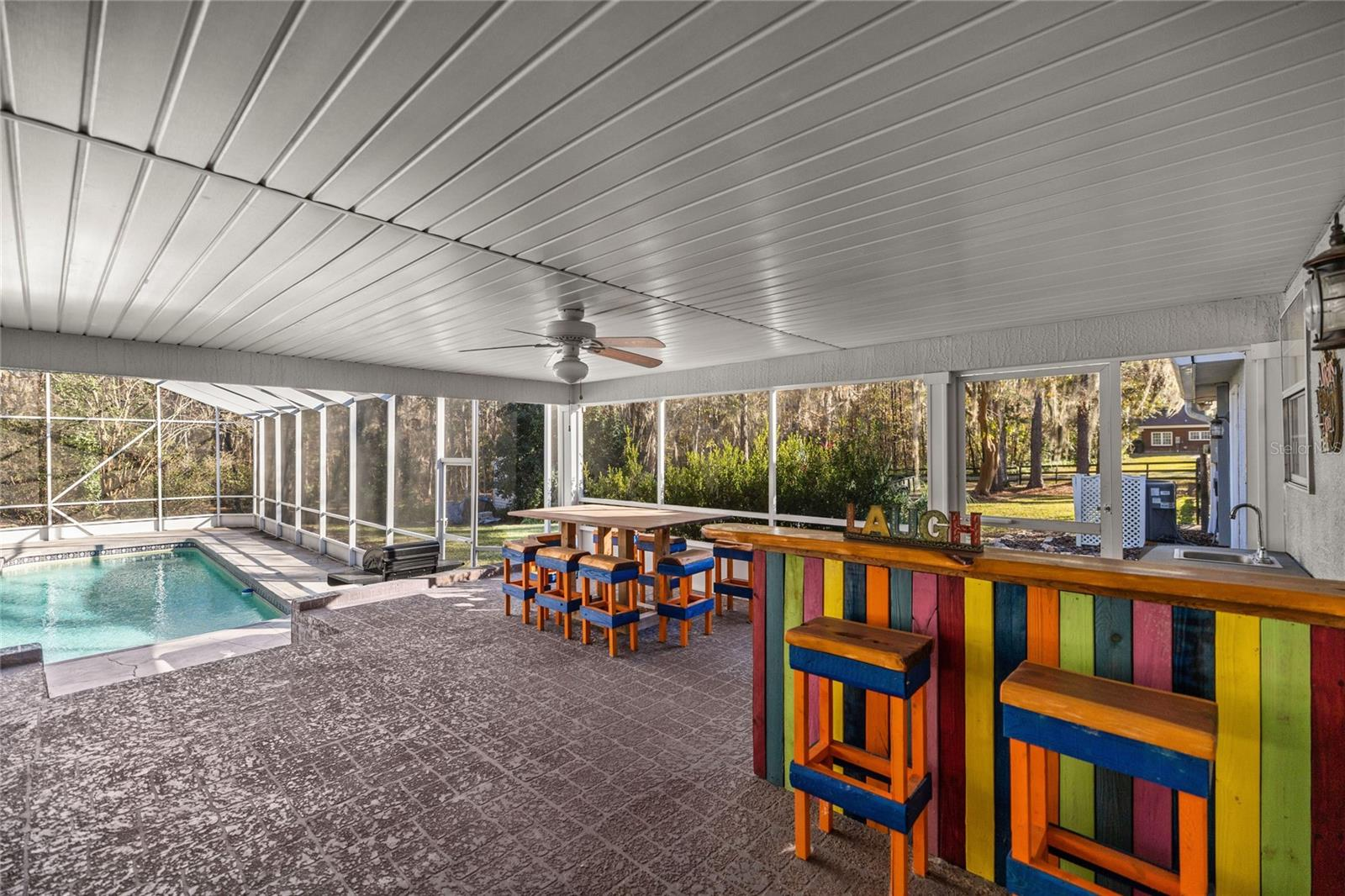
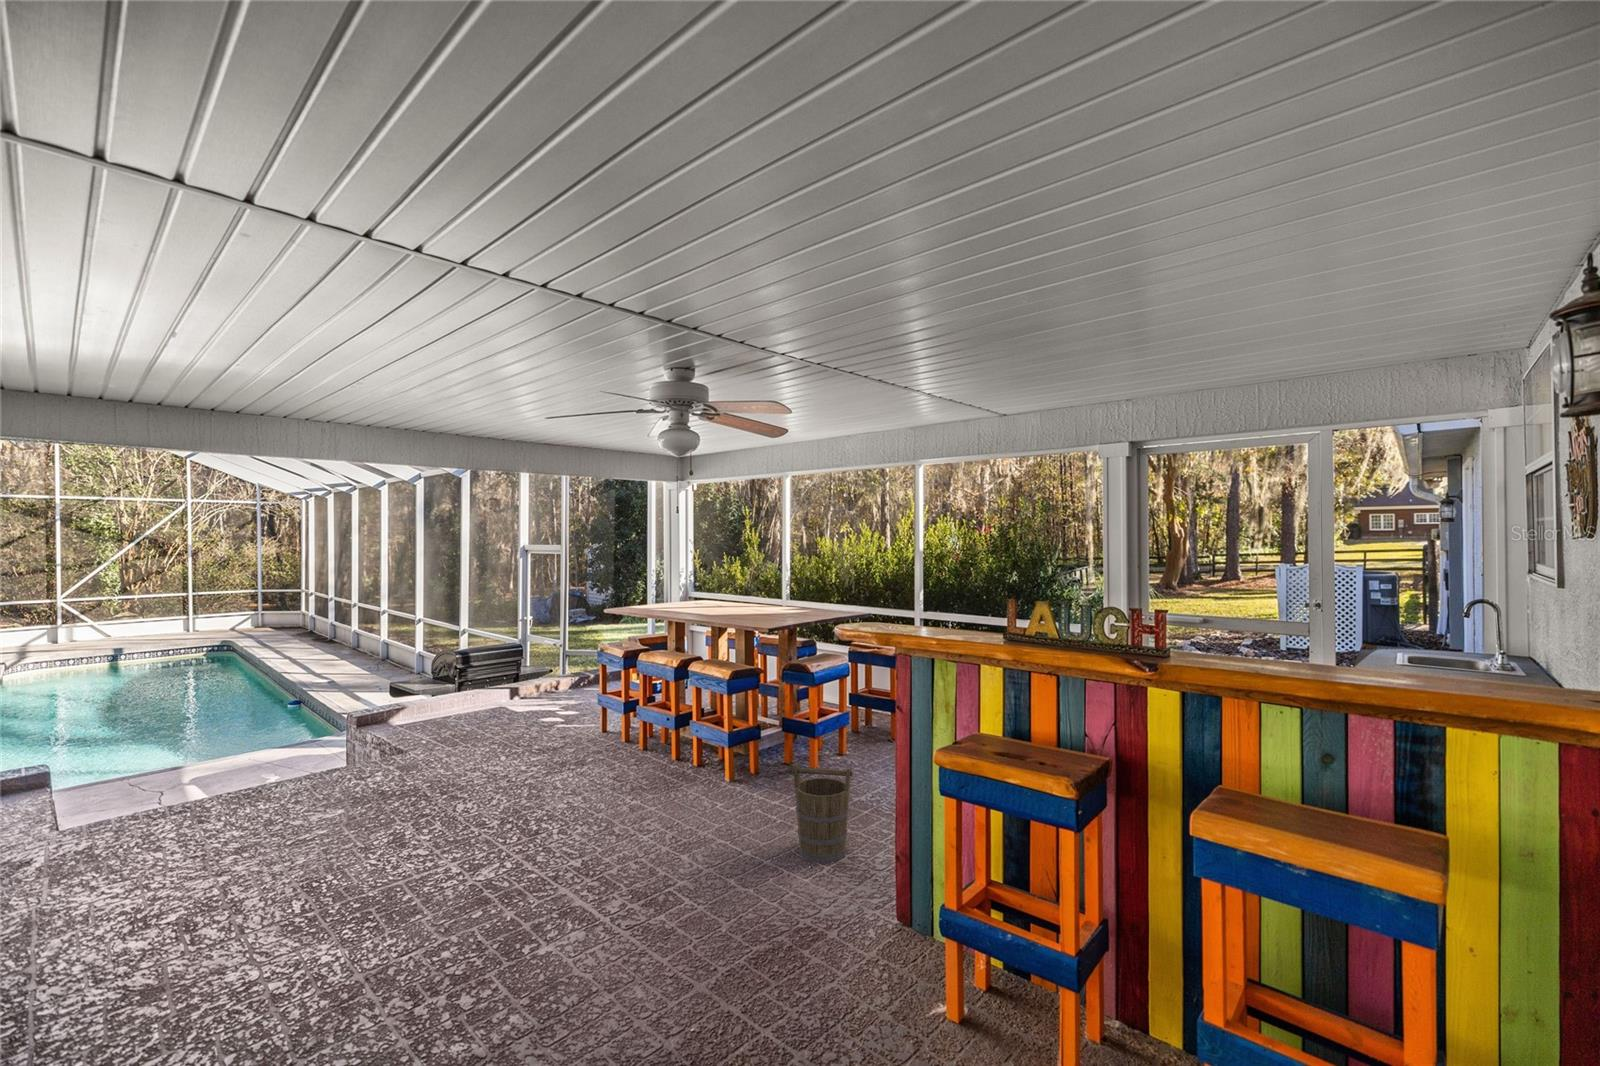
+ bucket (822, 808)
